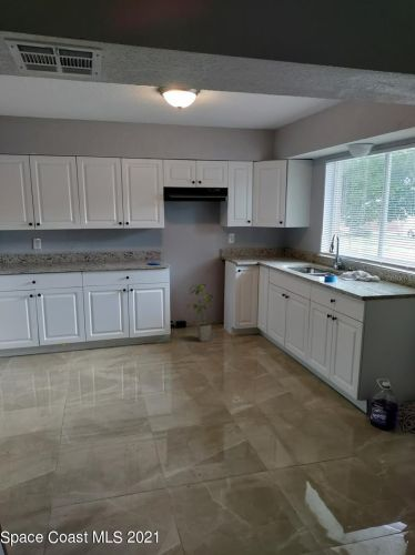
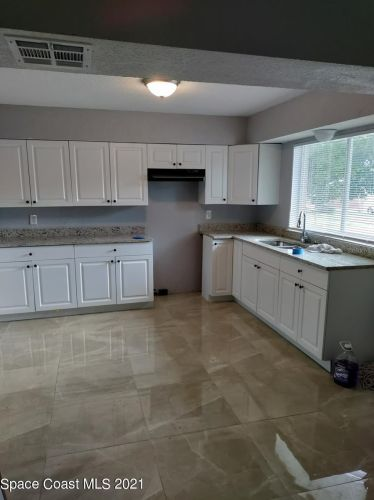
- house plant (198, 312)
